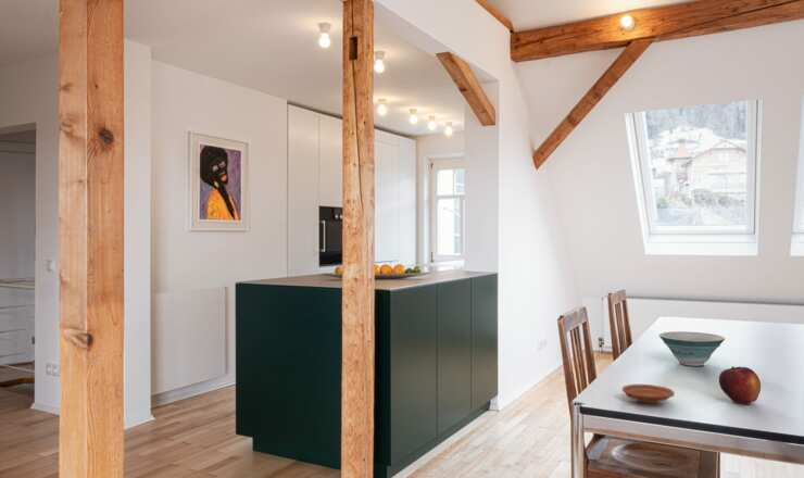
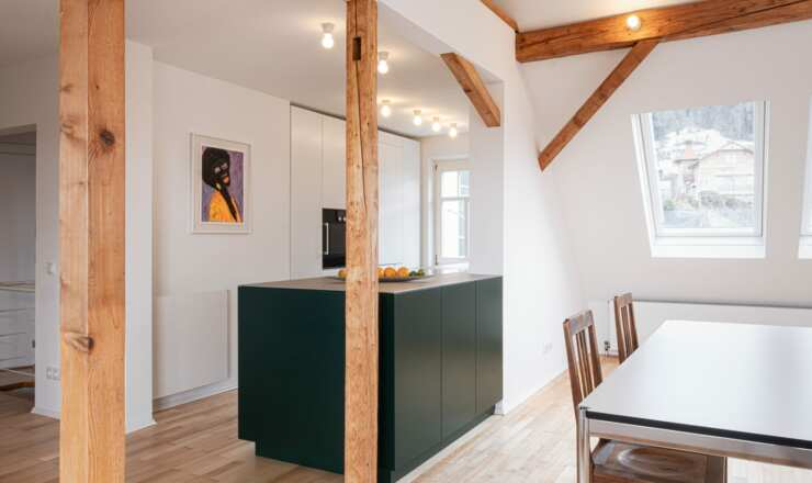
- bowl (691, 350)
- fruit (739, 383)
- plate (648, 395)
